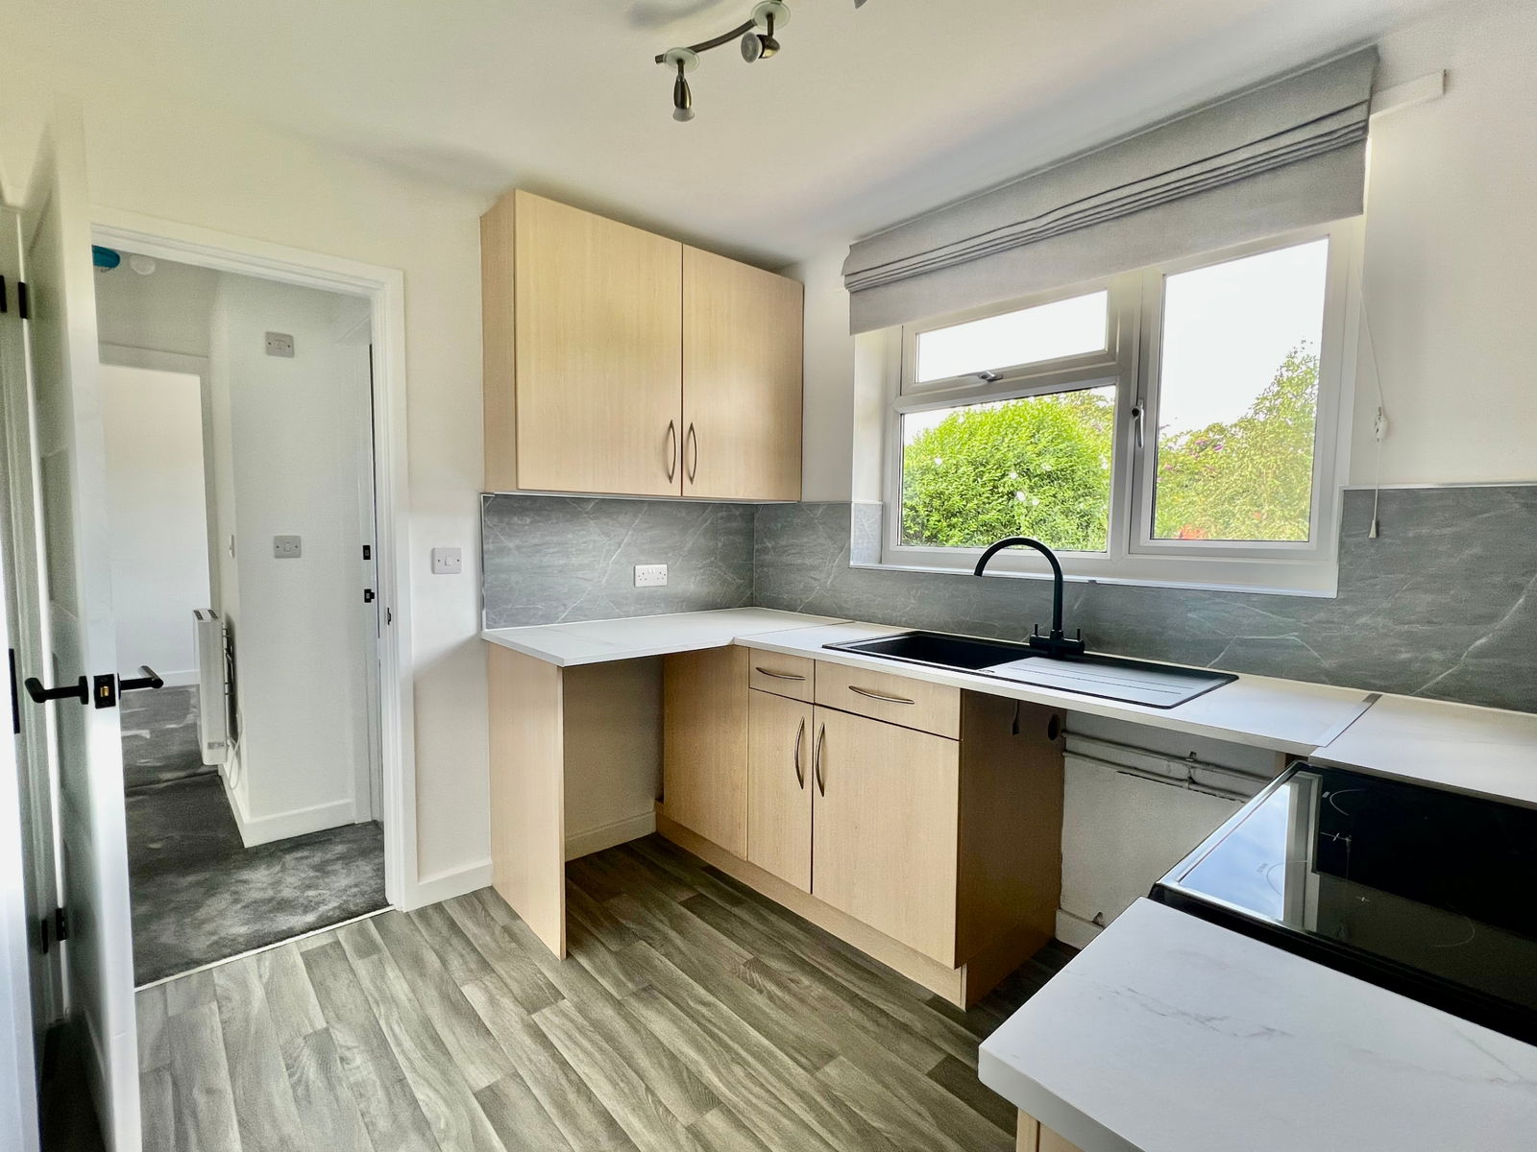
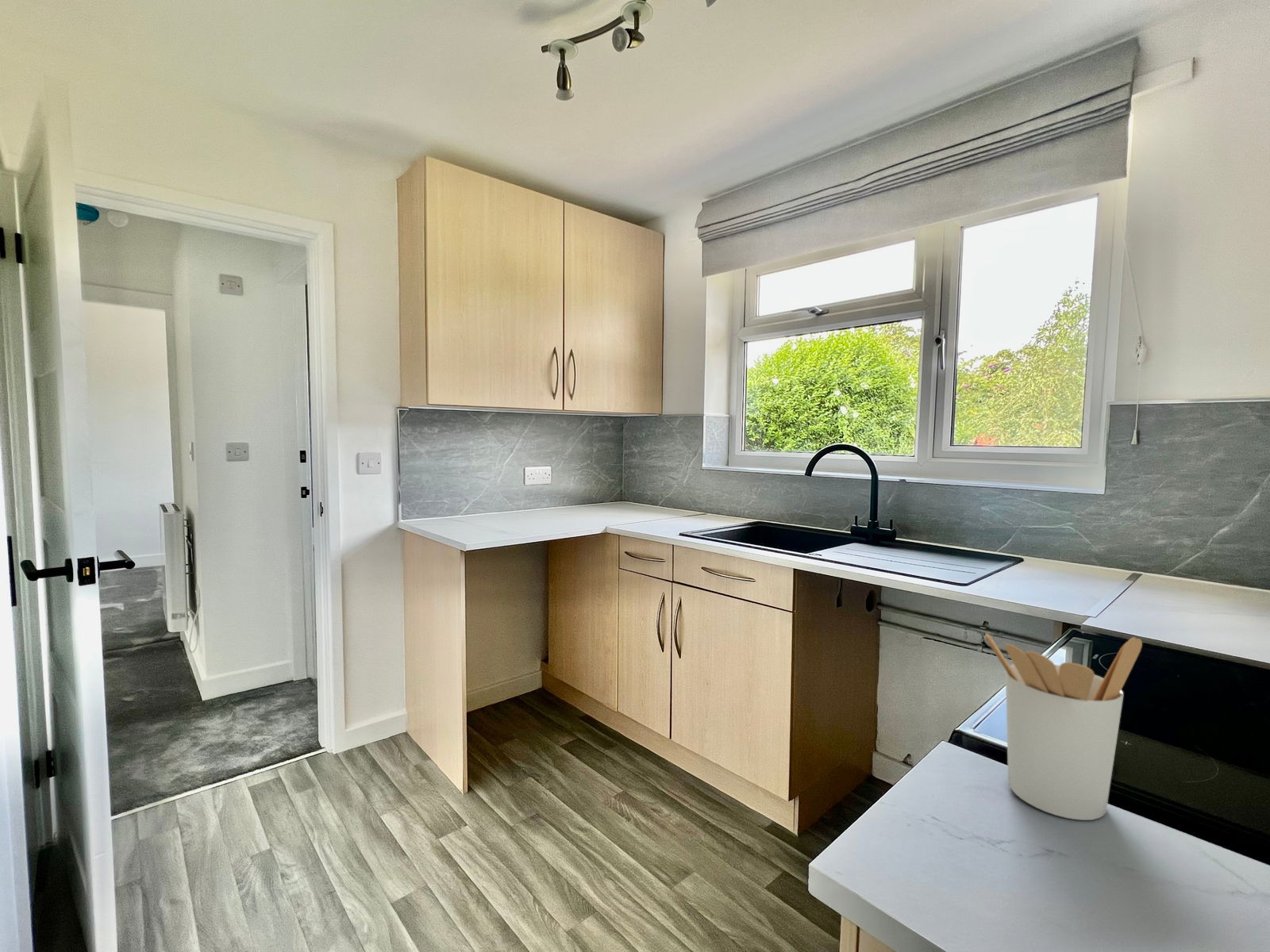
+ utensil holder (1055, 718)
